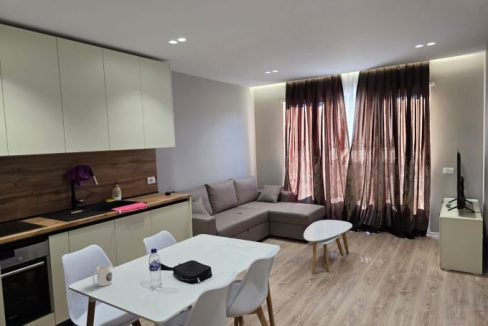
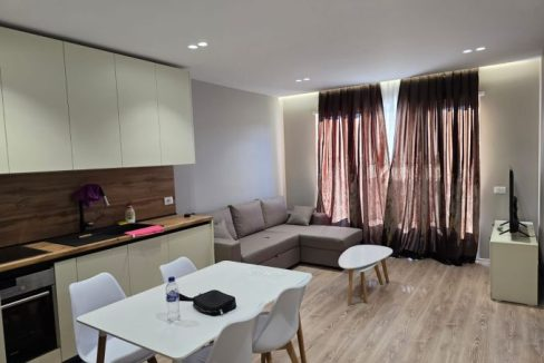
- mug (101, 276)
